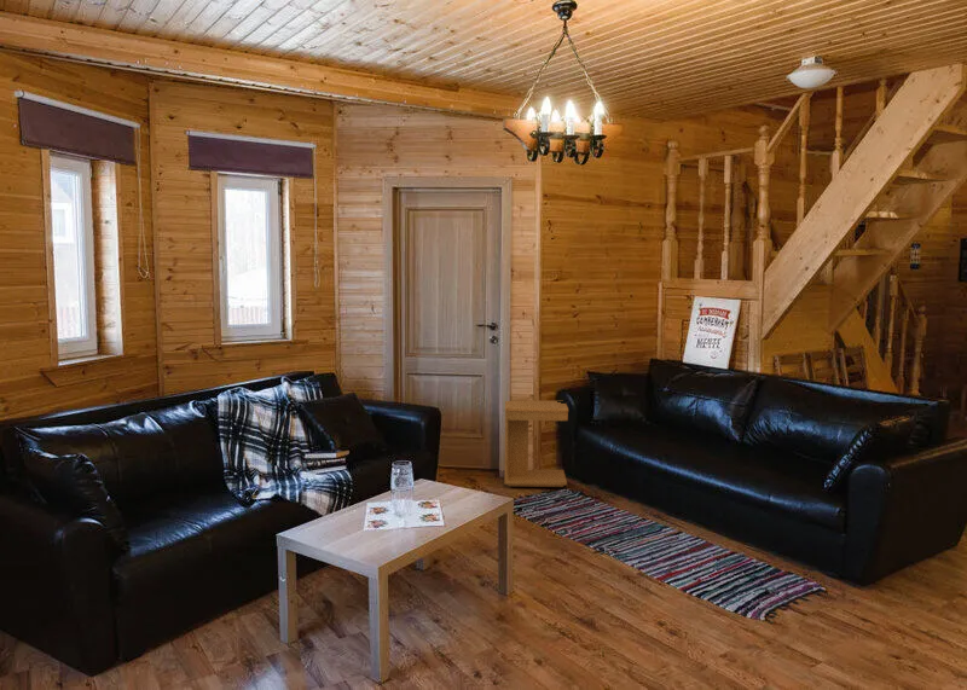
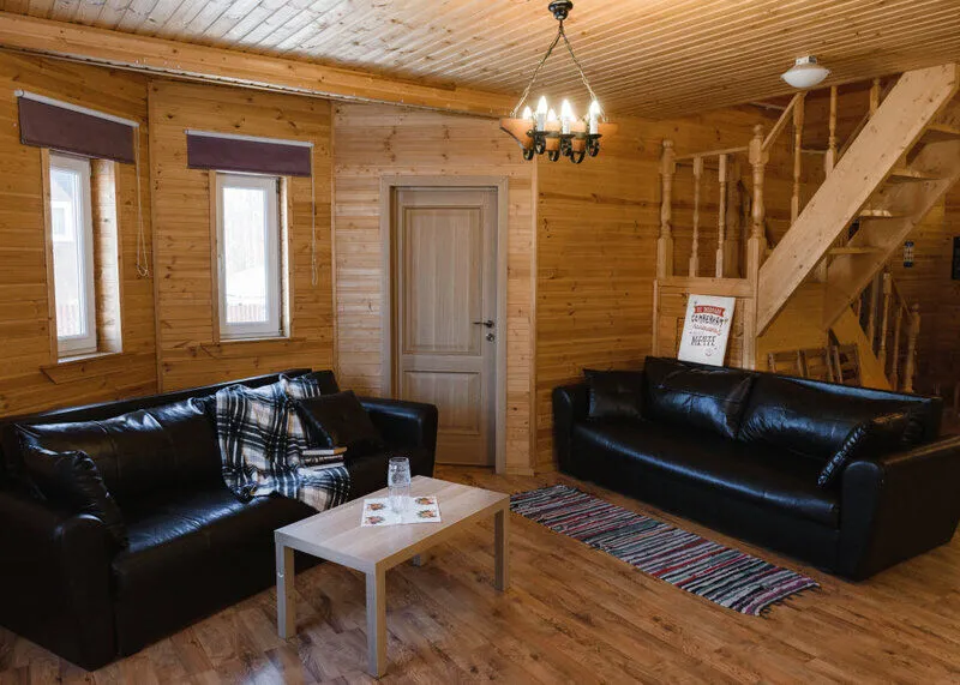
- side table (527, 443)
